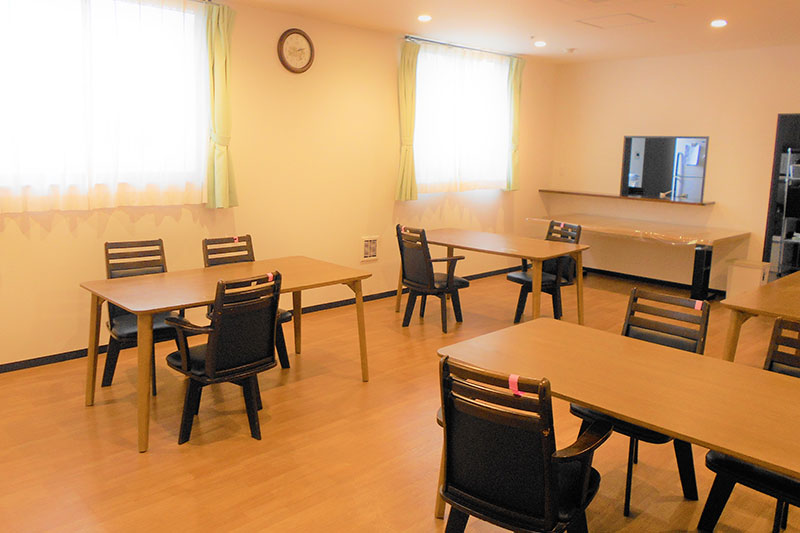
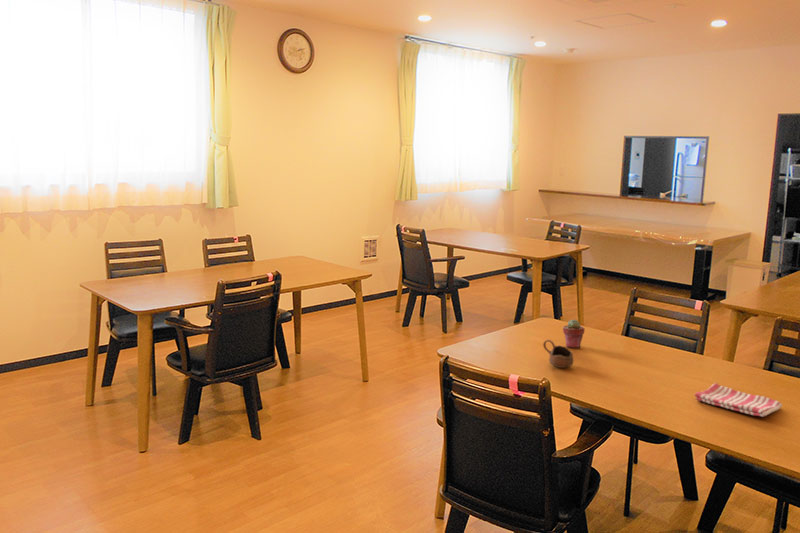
+ cup (559, 353)
+ dish towel (738, 399)
+ potted succulent (573, 332)
